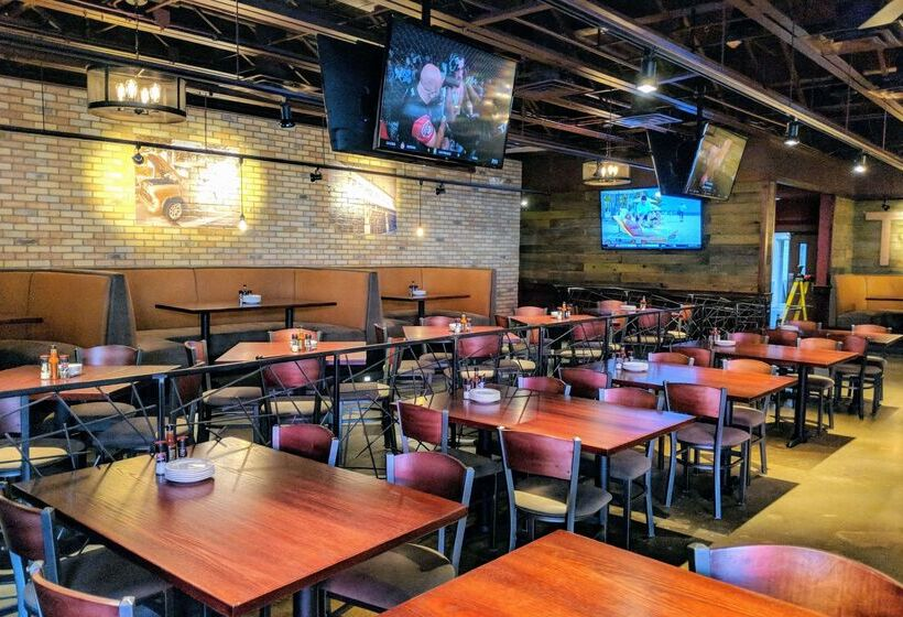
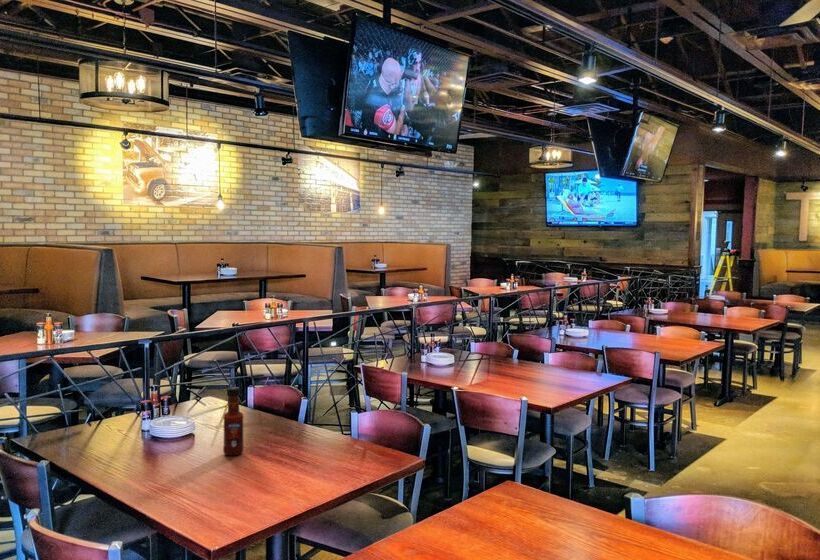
+ tabasco sauce (233, 420)
